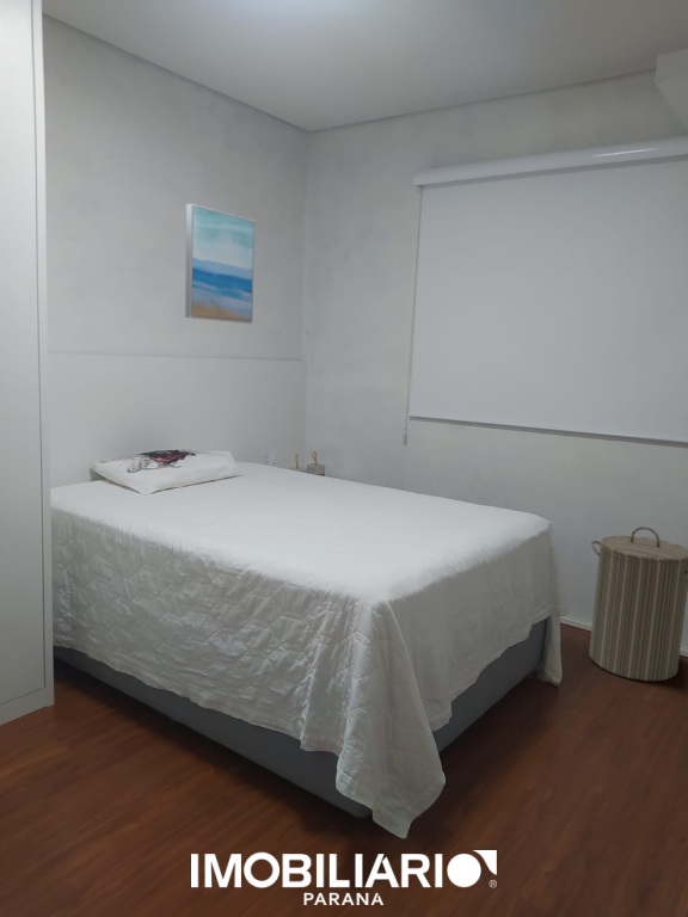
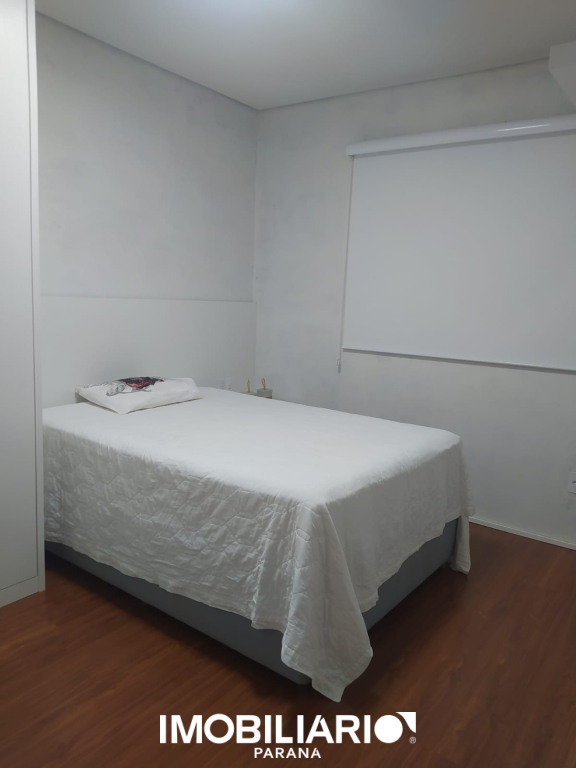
- laundry hamper (639, 596)
- wall art (221, 266)
